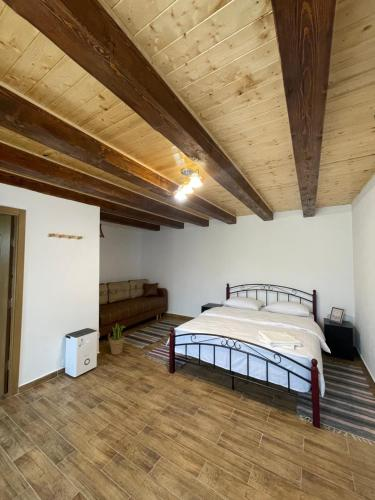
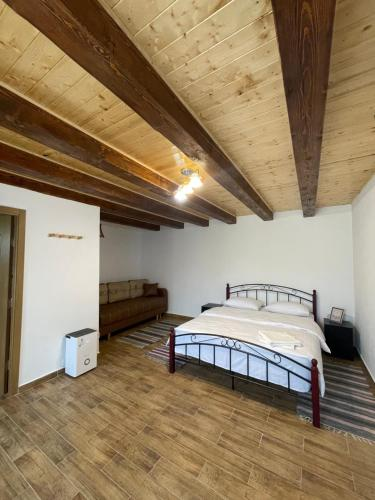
- potted plant (118, 337)
